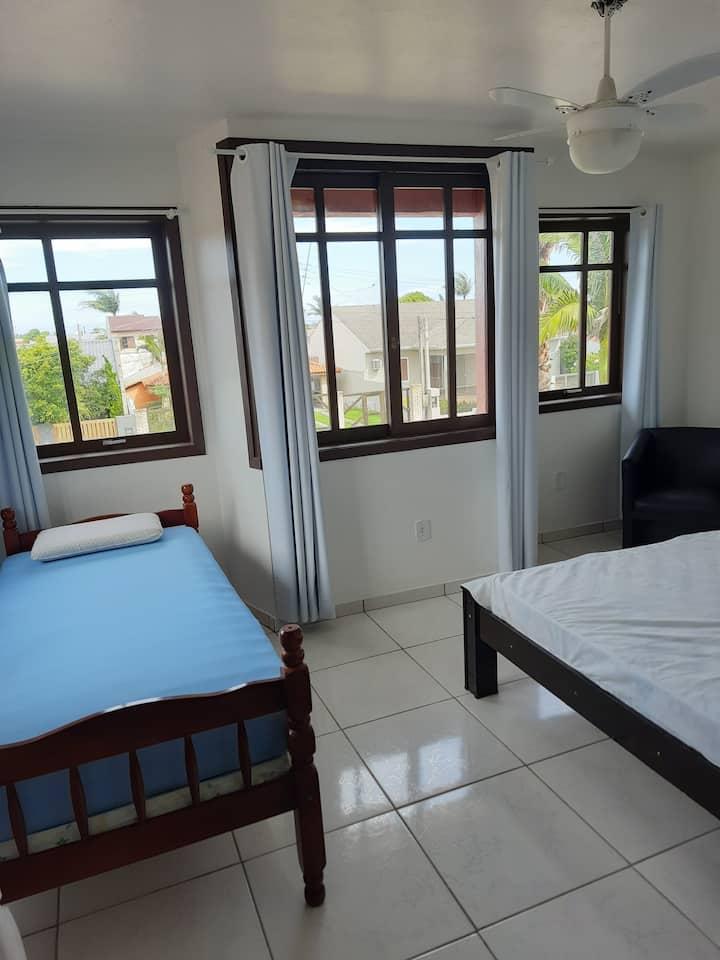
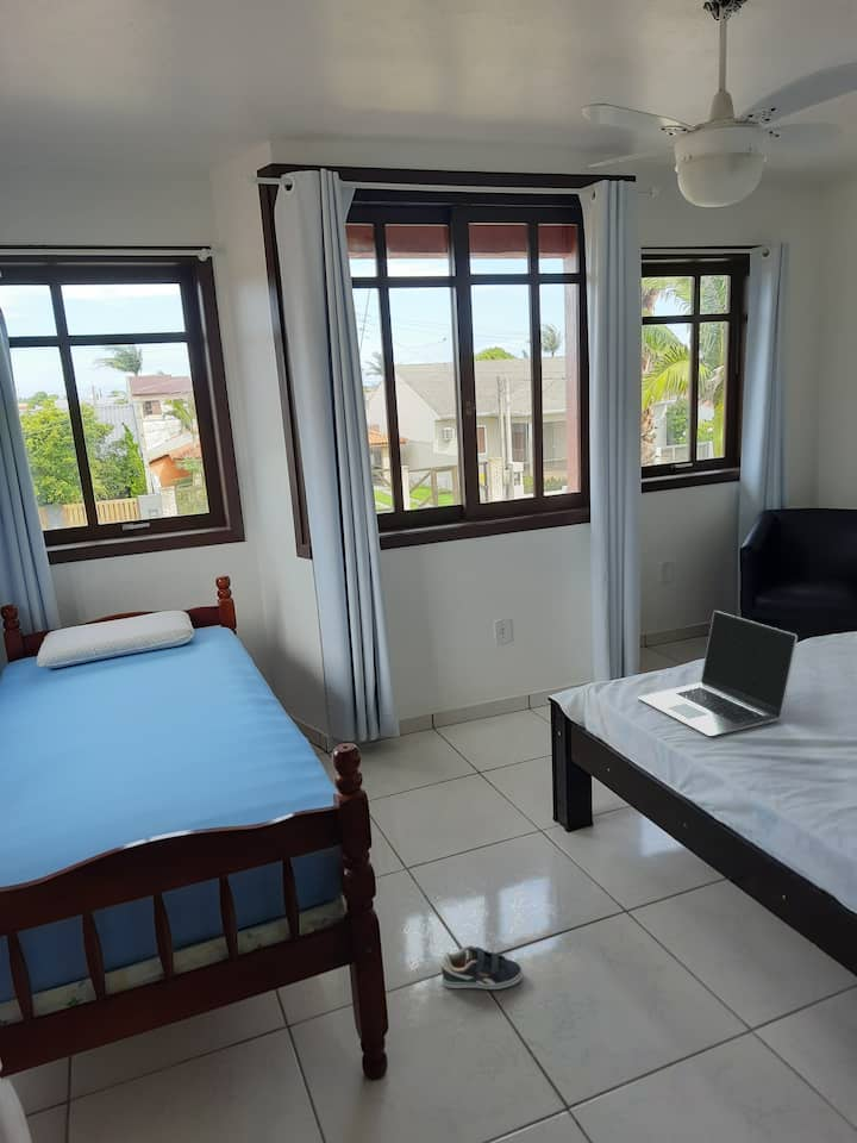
+ laptop (712, 668)
+ sneaker (481, 966)
